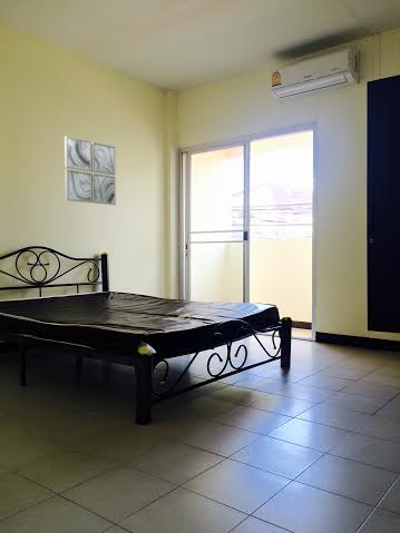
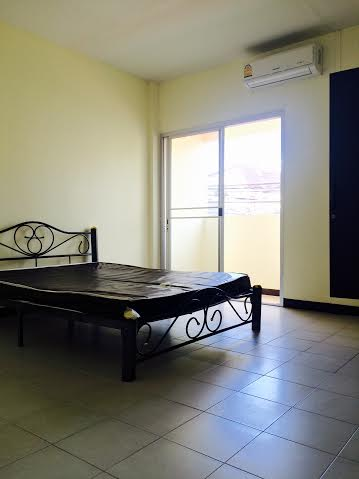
- wall art (90, 172)
